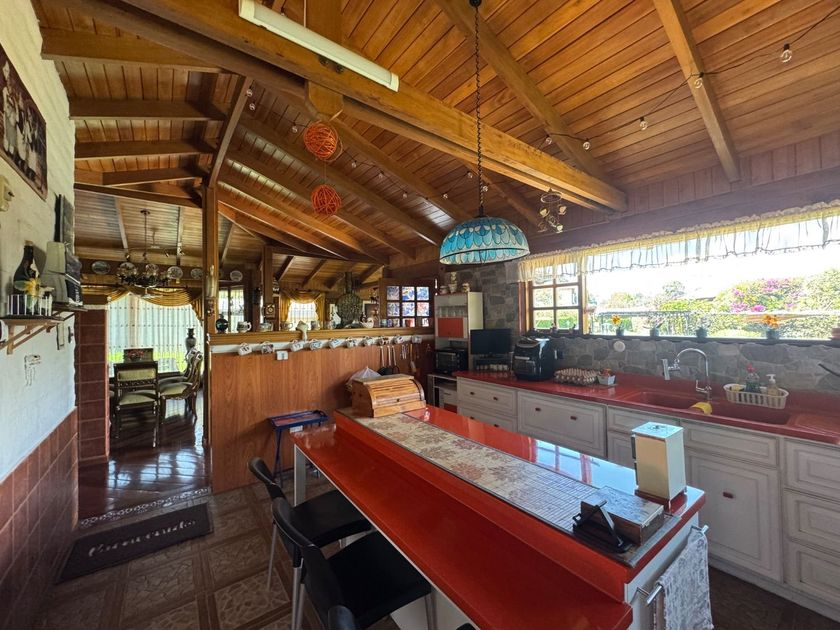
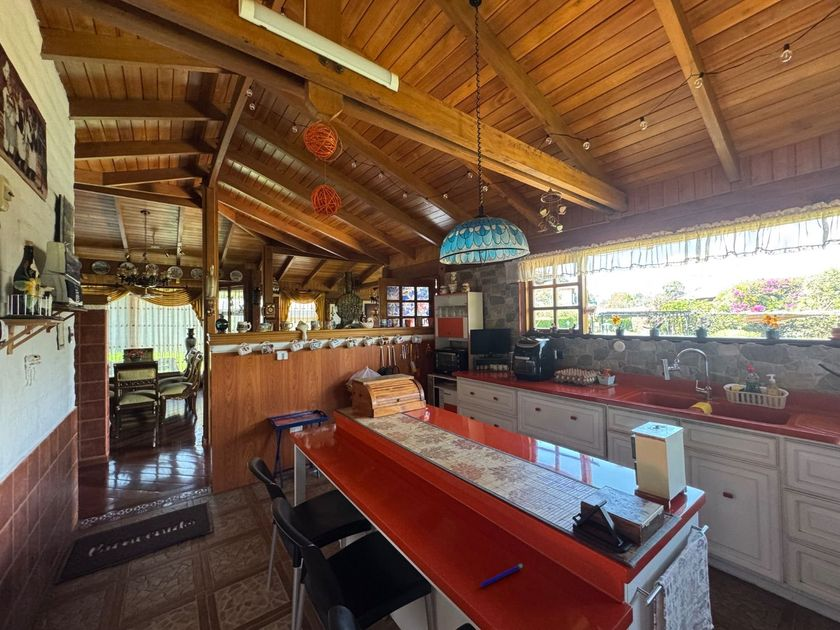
+ pen (502, 574)
